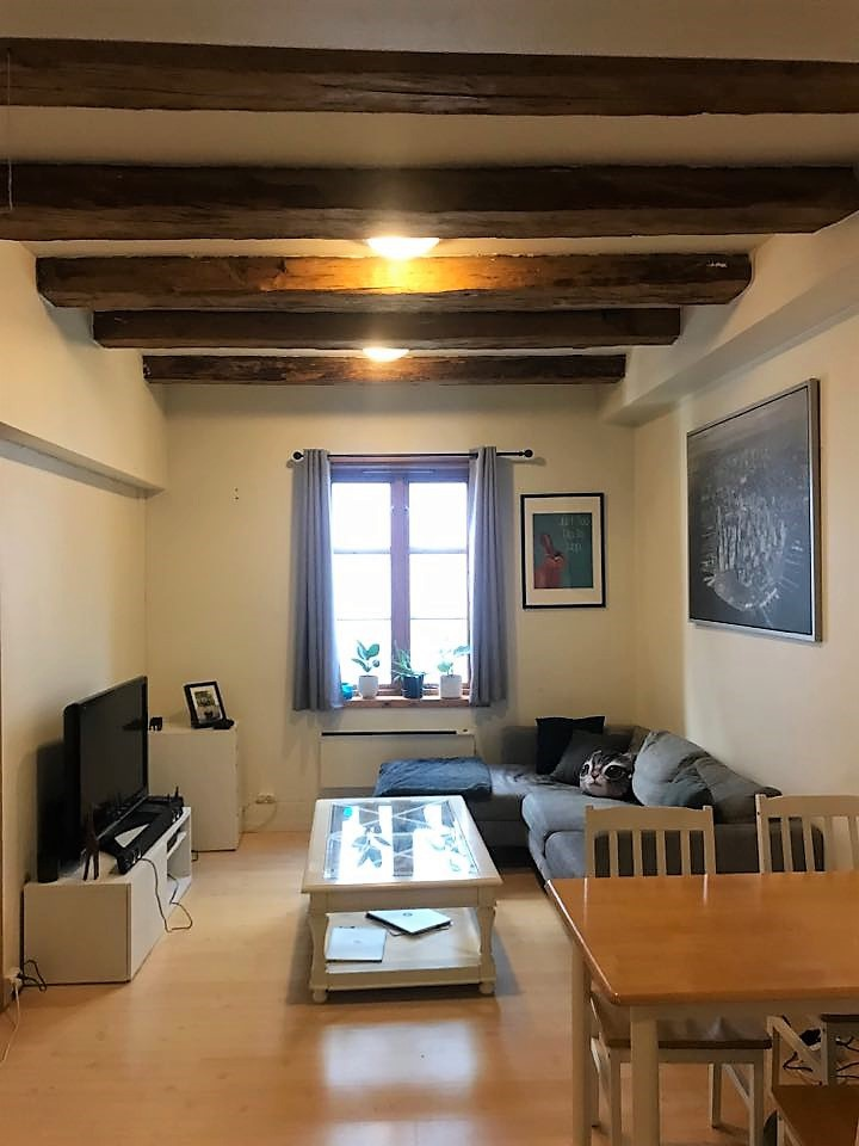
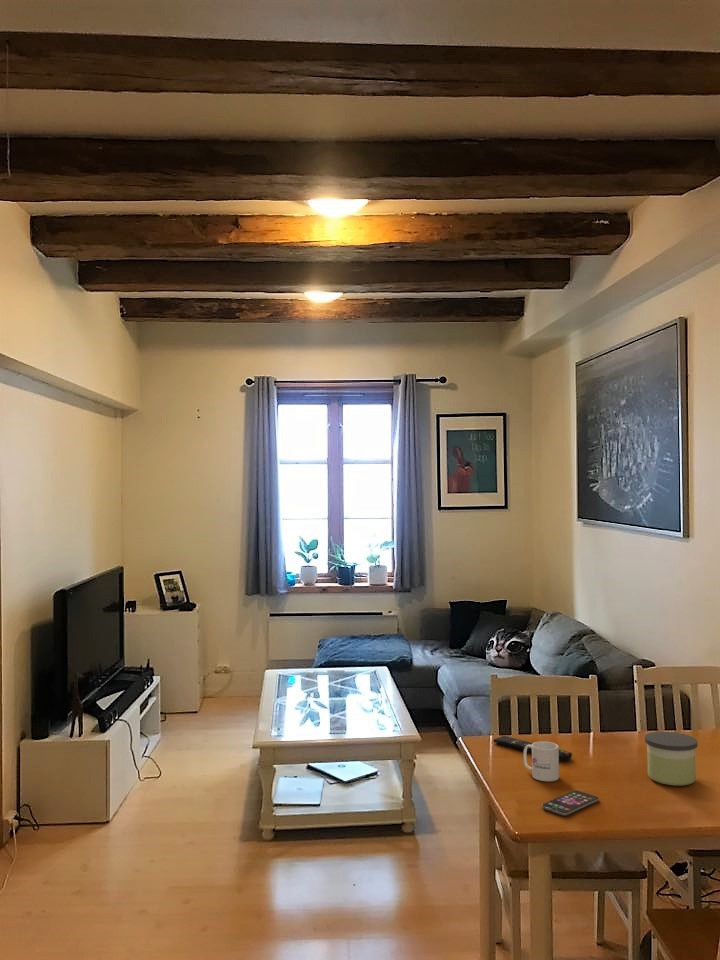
+ smartphone (570, 802)
+ mug (540, 759)
+ candle (671, 758)
+ remote control (531, 749)
